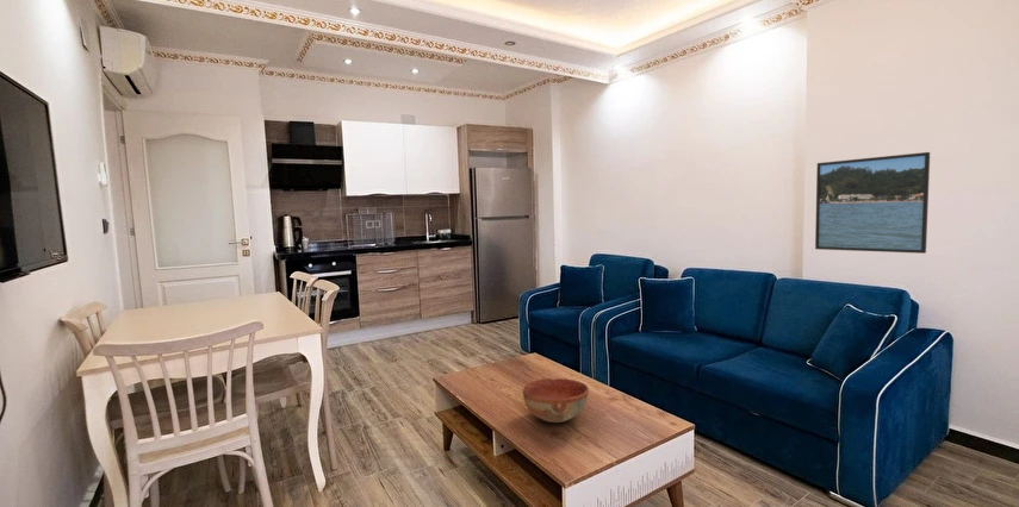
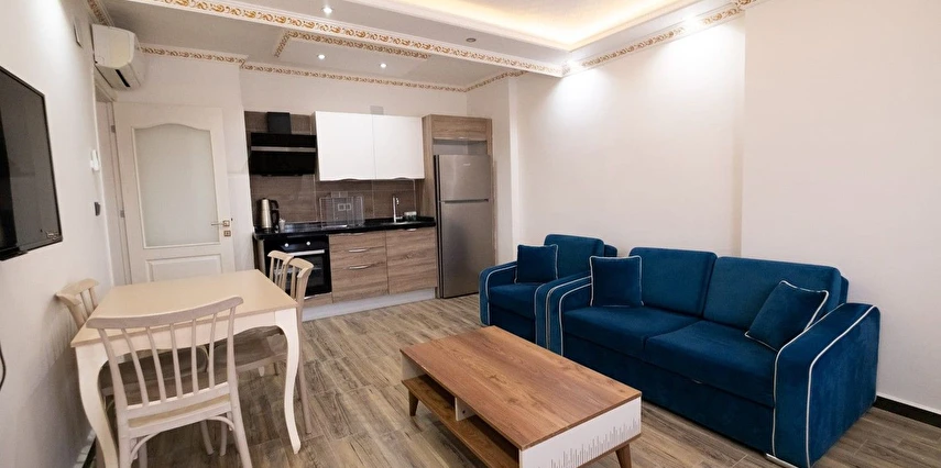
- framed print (868, 205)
- bowl (555, 402)
